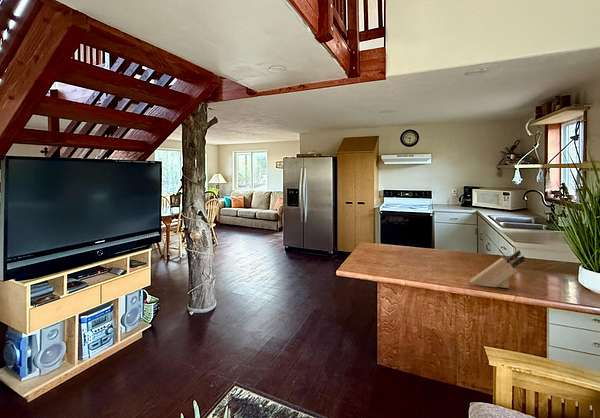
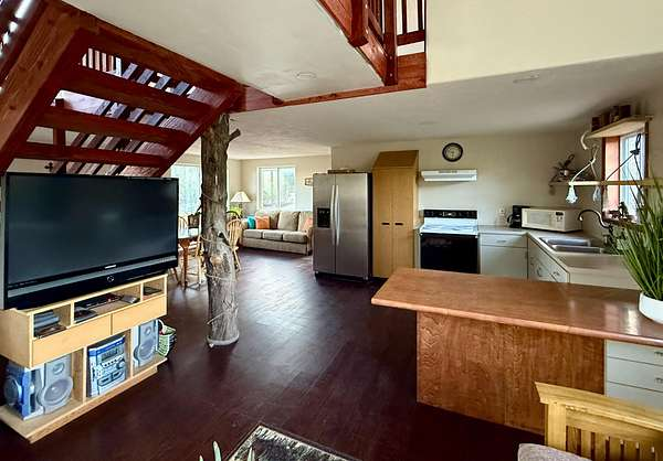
- knife block (496, 267)
